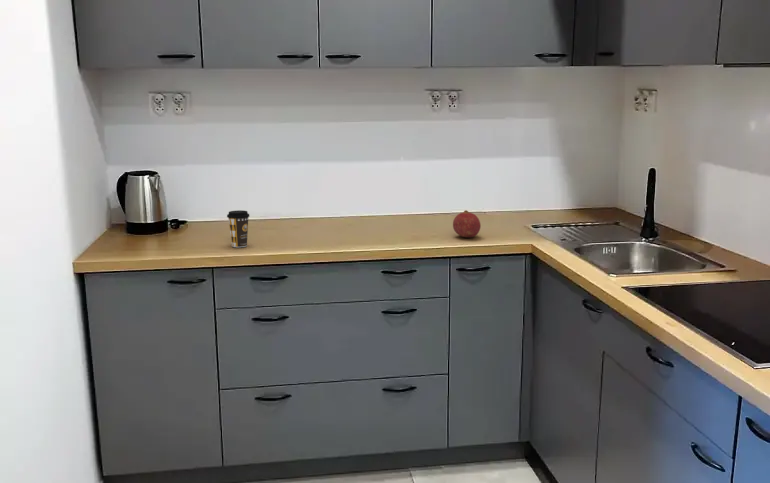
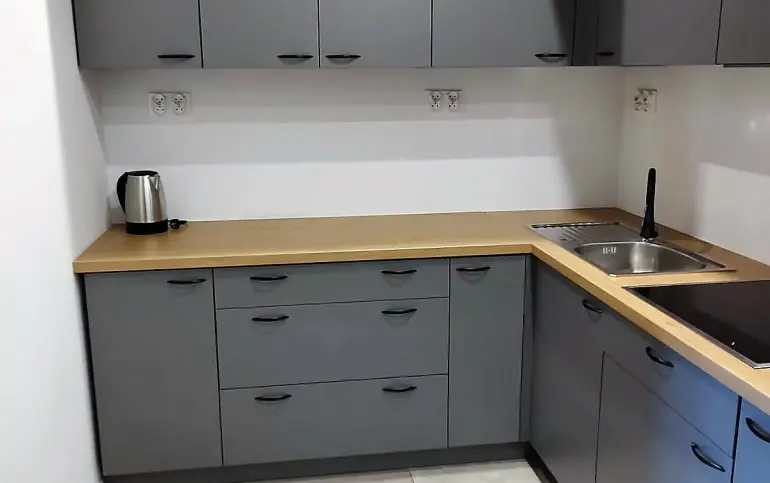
- fruit (466, 223)
- coffee cup (238, 228)
